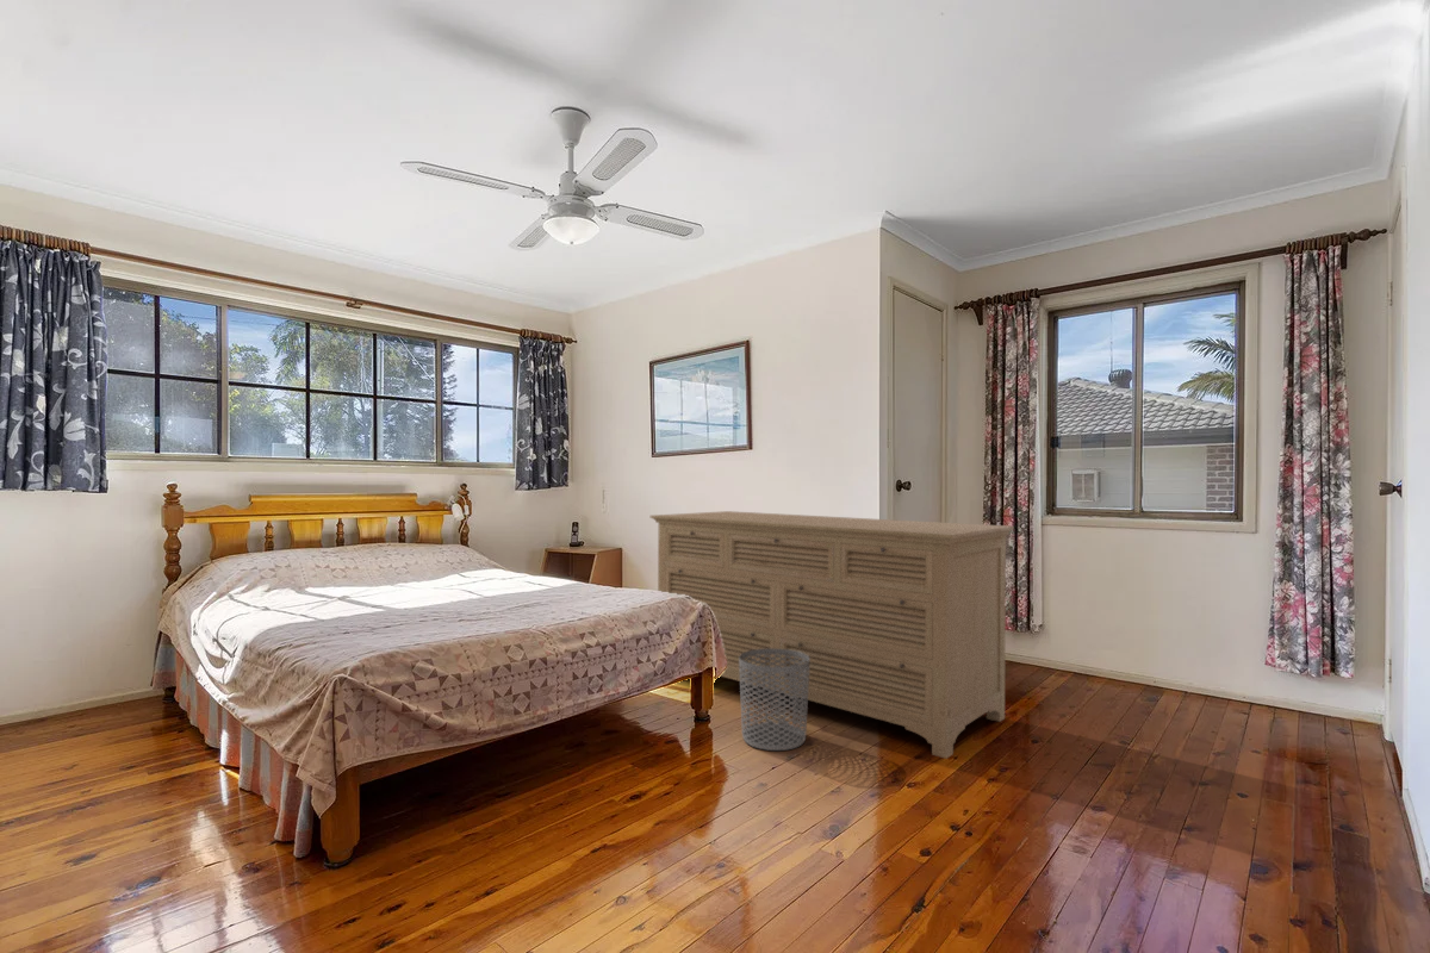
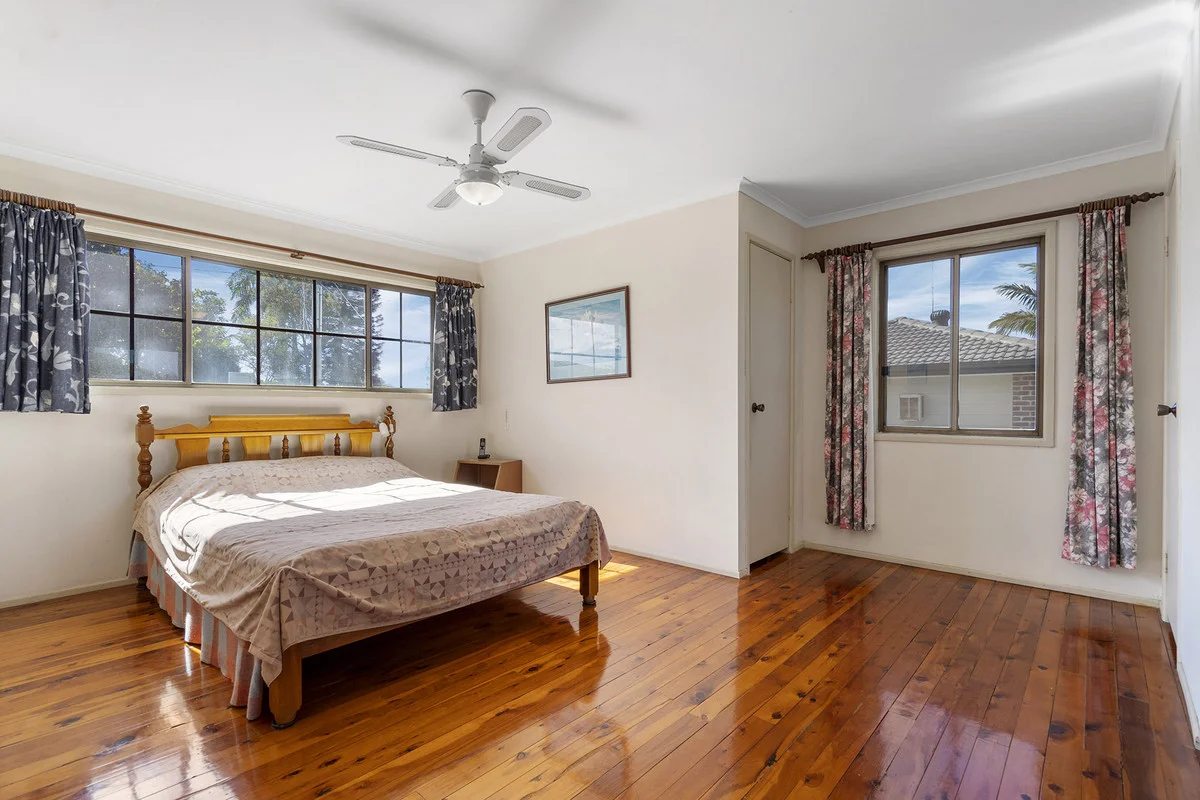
- waste bin (773, 698)
- dresser (813, 608)
